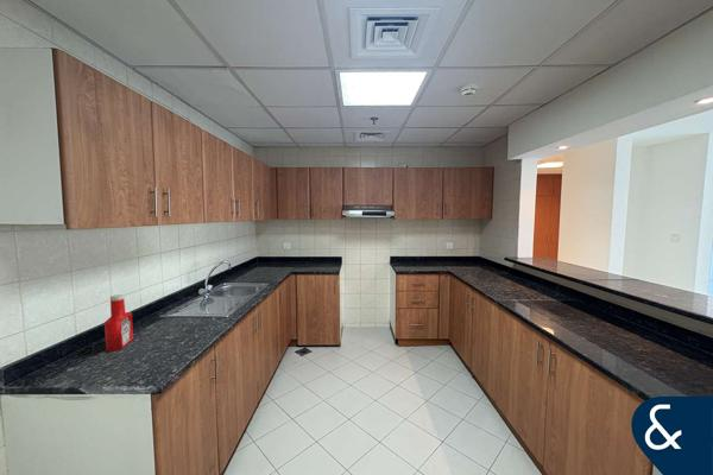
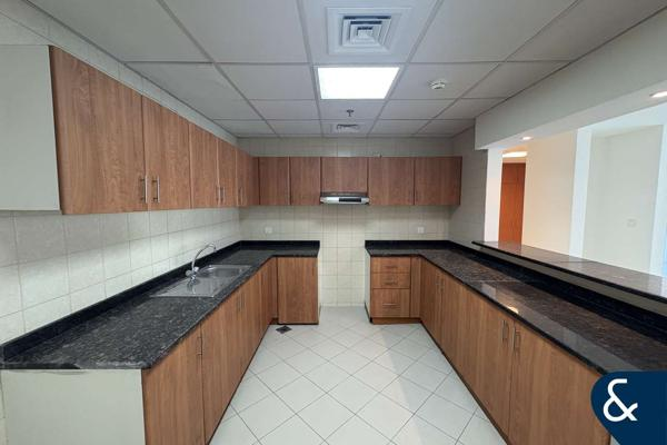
- soap bottle (118, 319)
